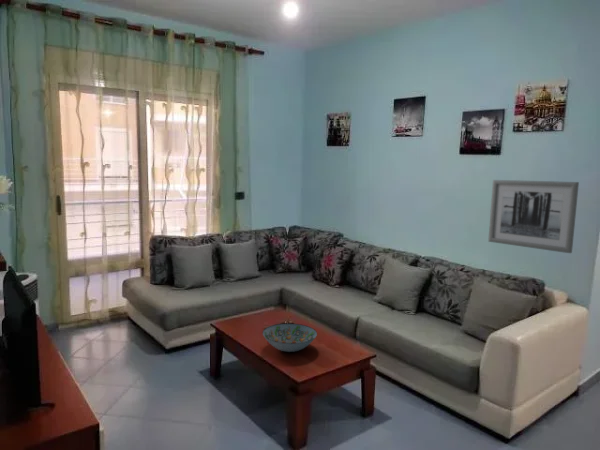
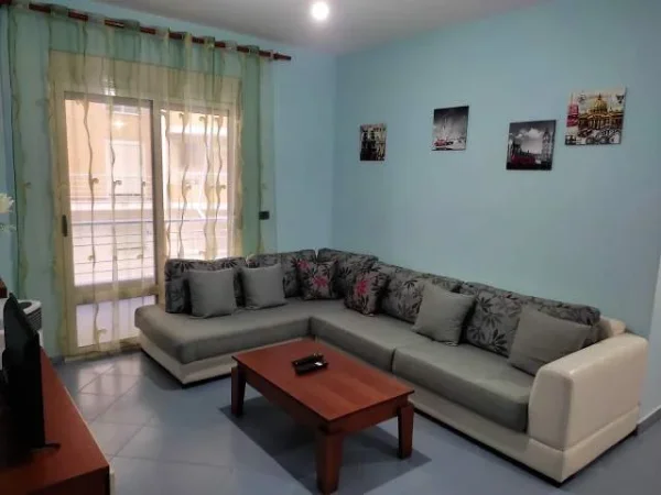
- decorative bowl (289, 340)
- wall art (529, 214)
